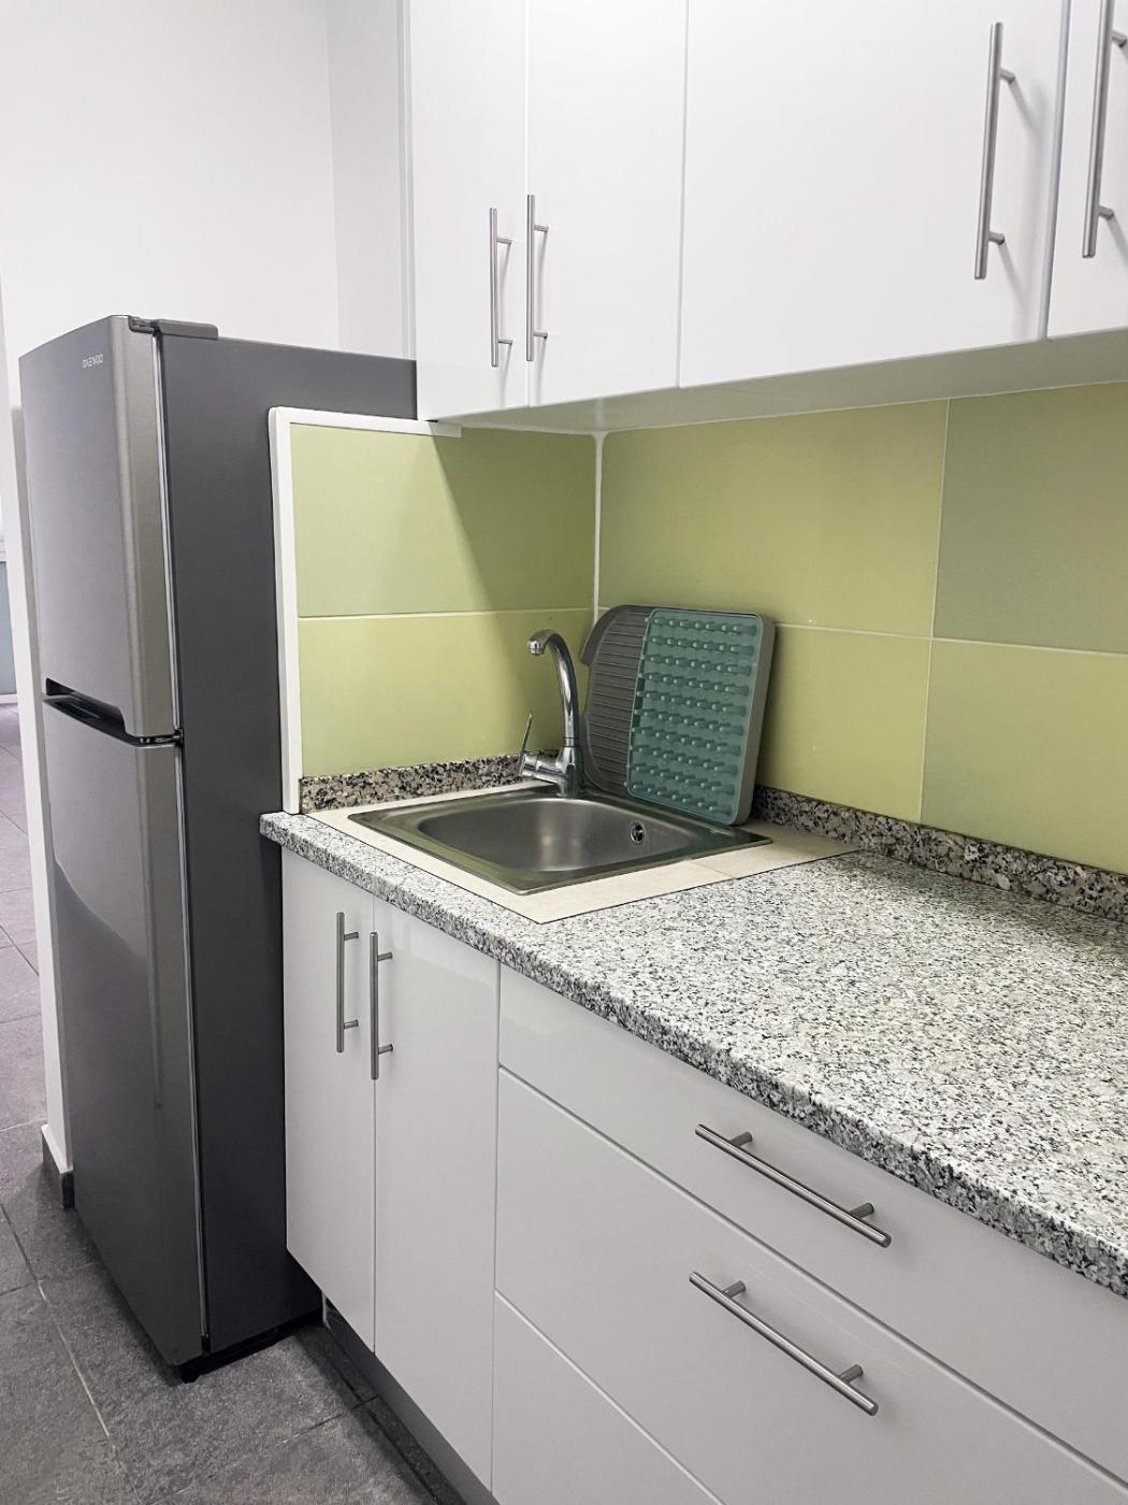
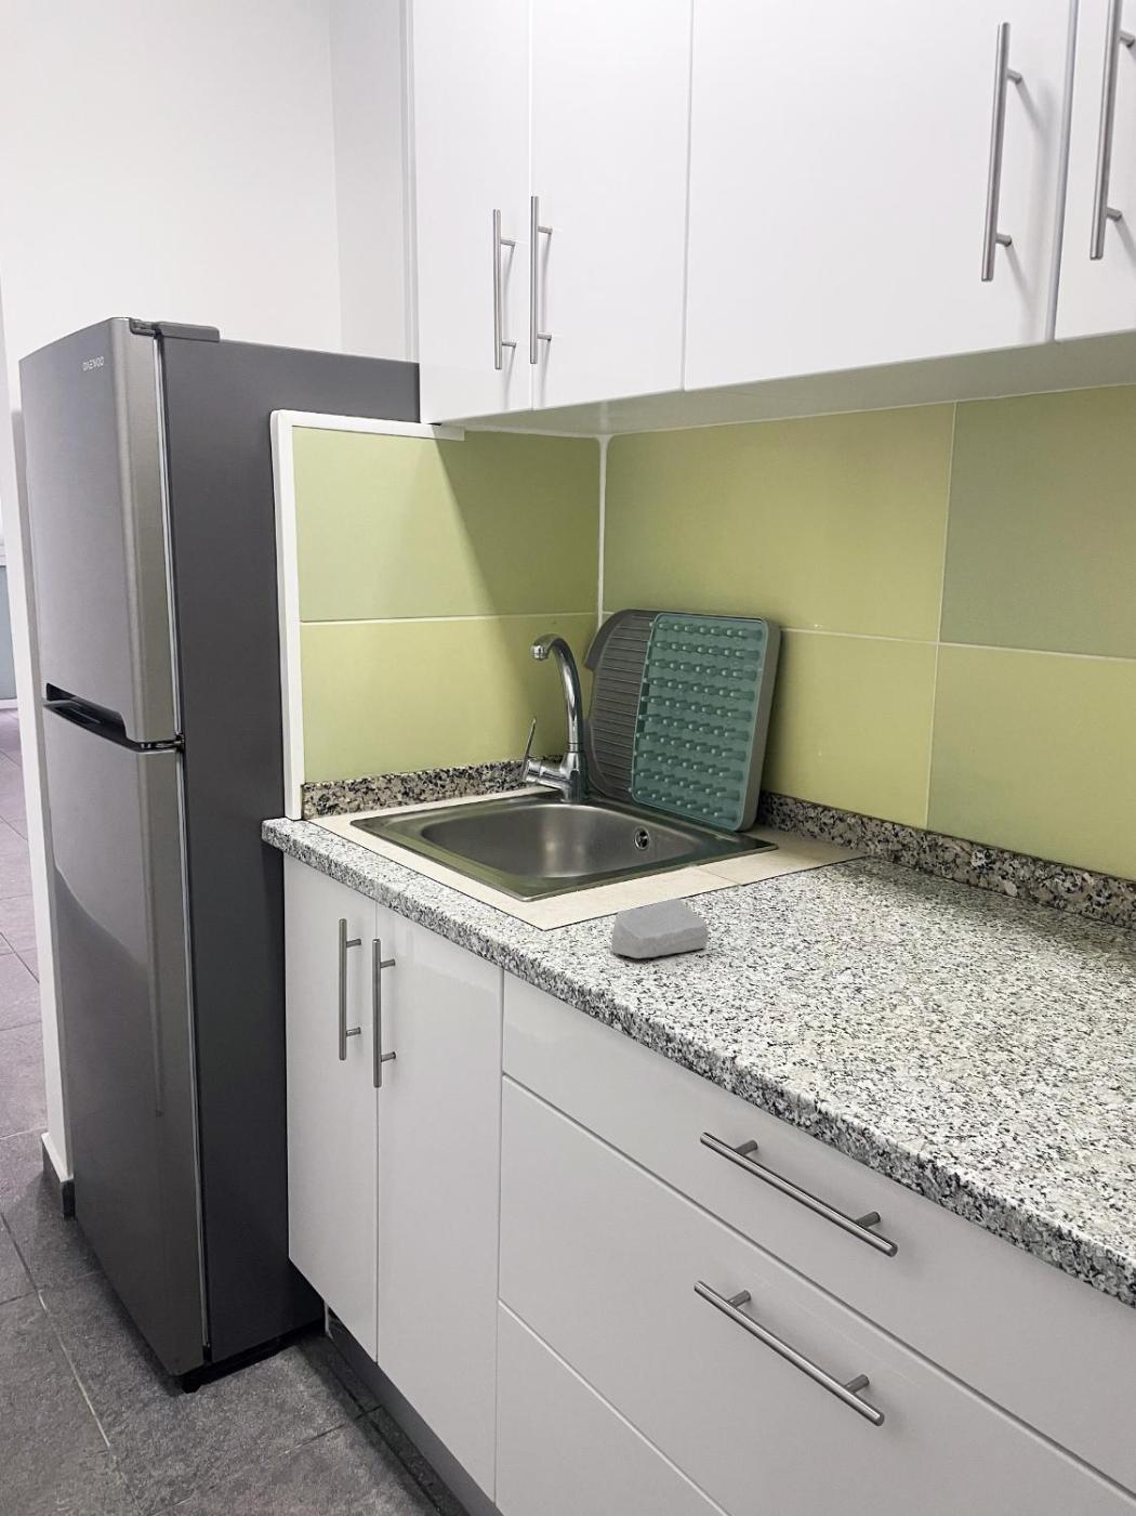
+ soap bar (656, 928)
